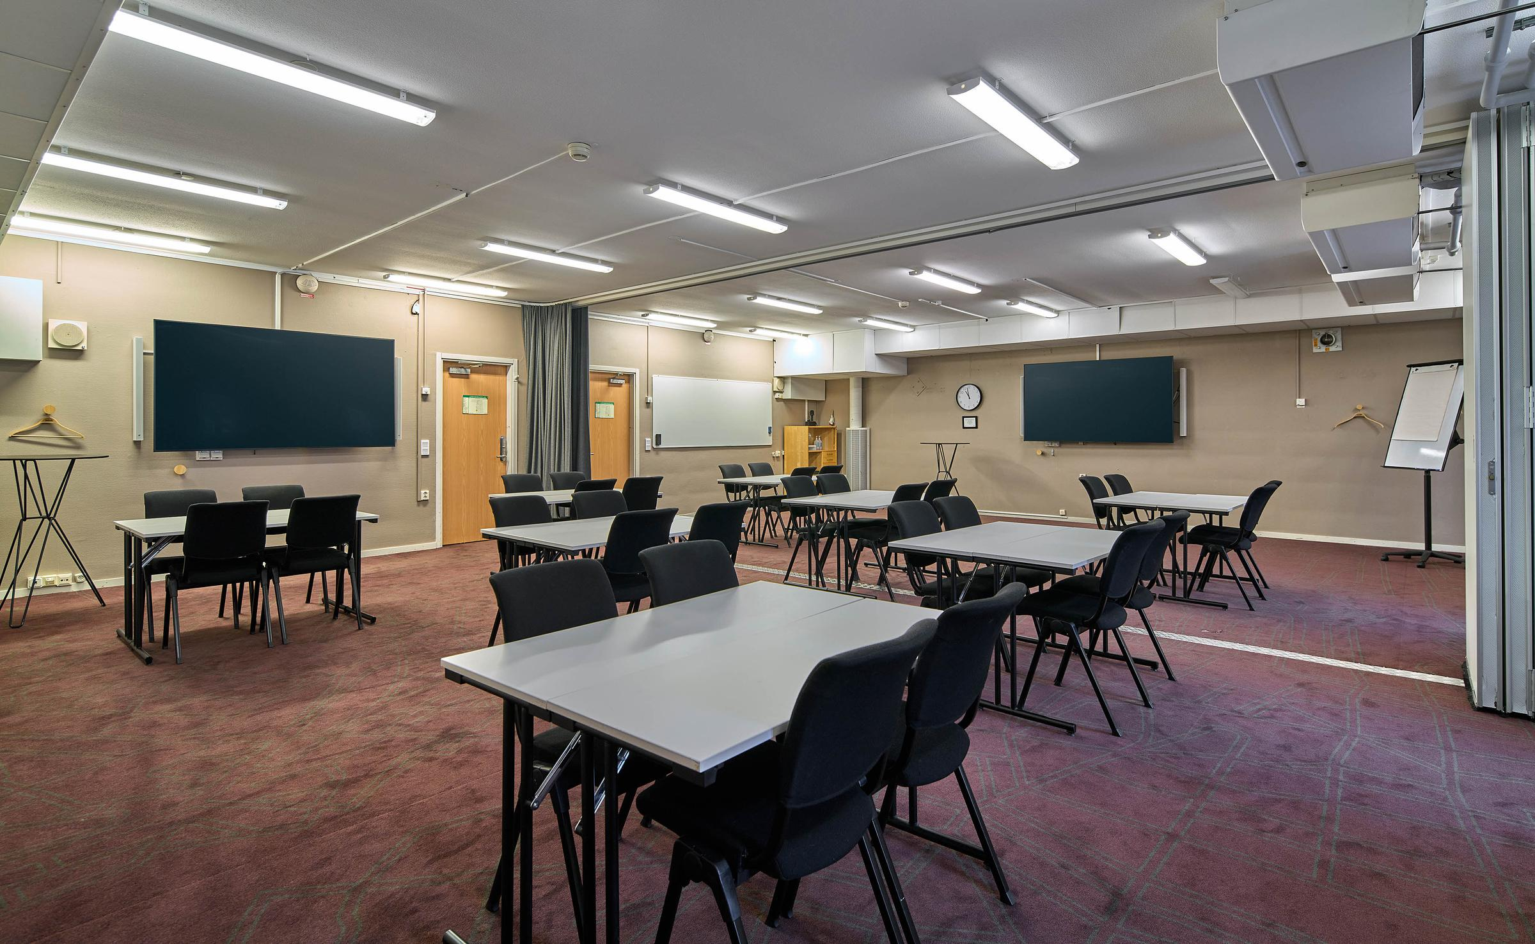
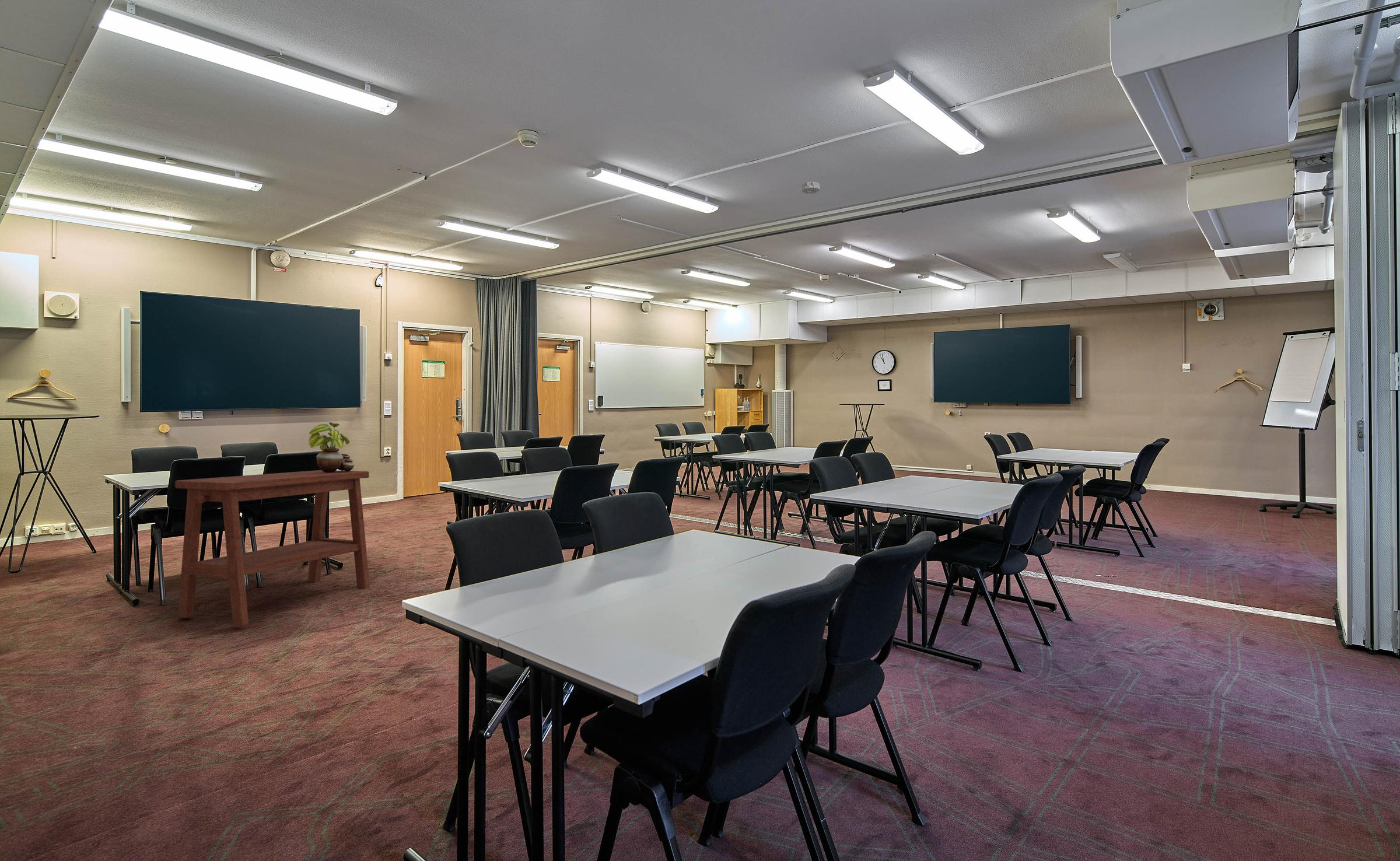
+ side table (284, 545)
+ potted plant (334, 447)
+ smoke detector (810, 187)
